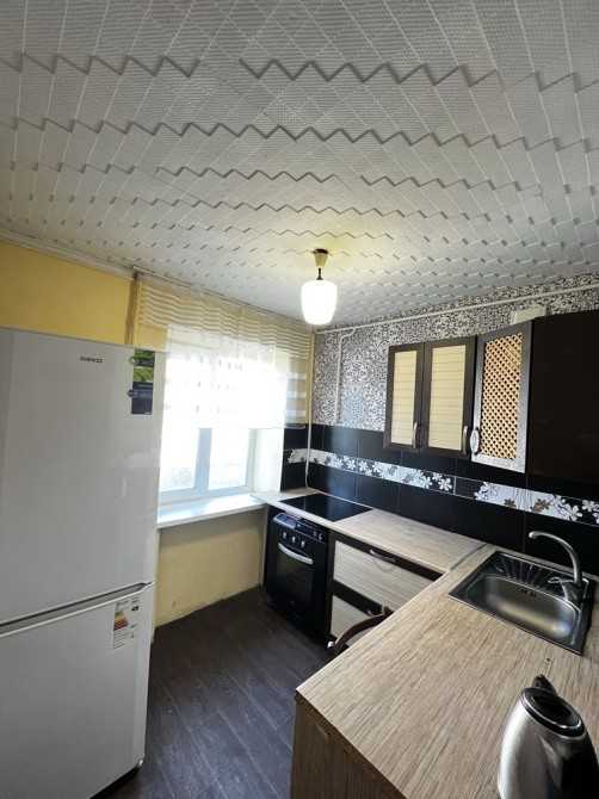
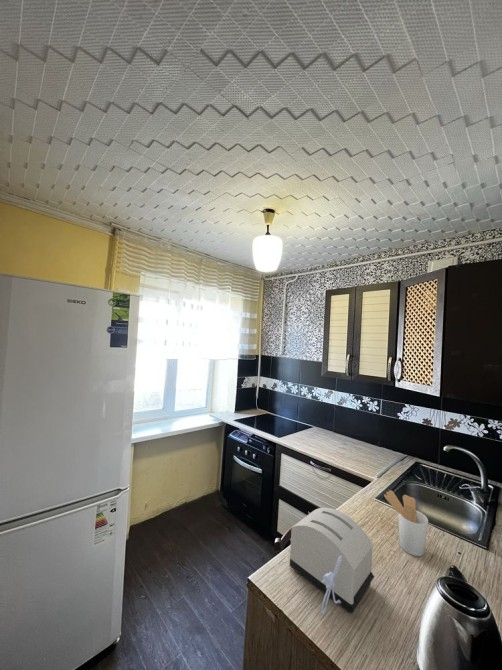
+ toaster (323, 557)
+ utensil holder (404, 520)
